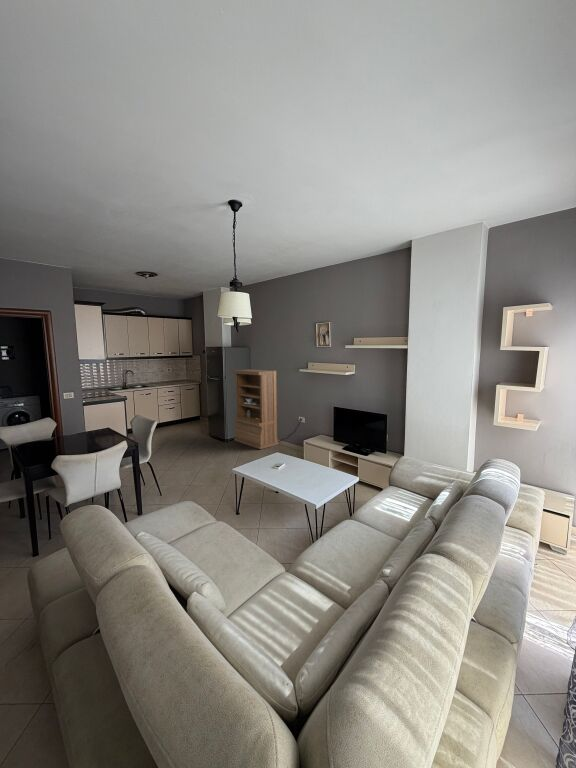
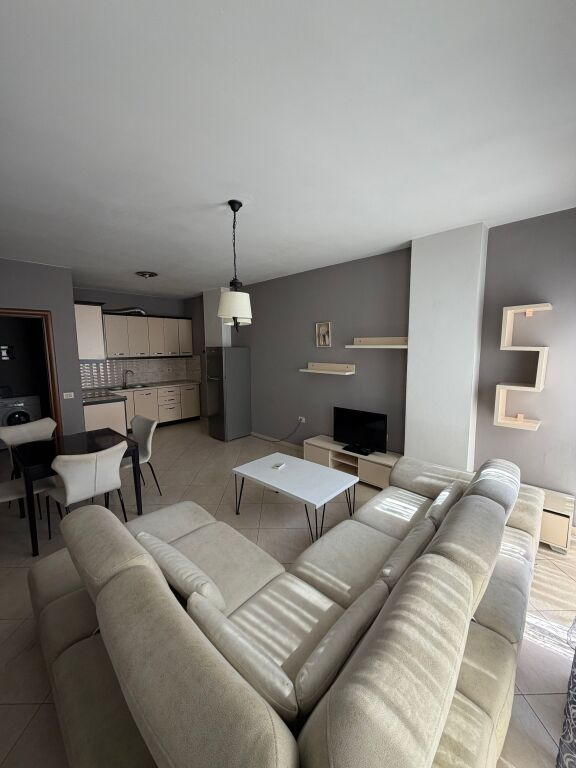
- bookshelf (255, 406)
